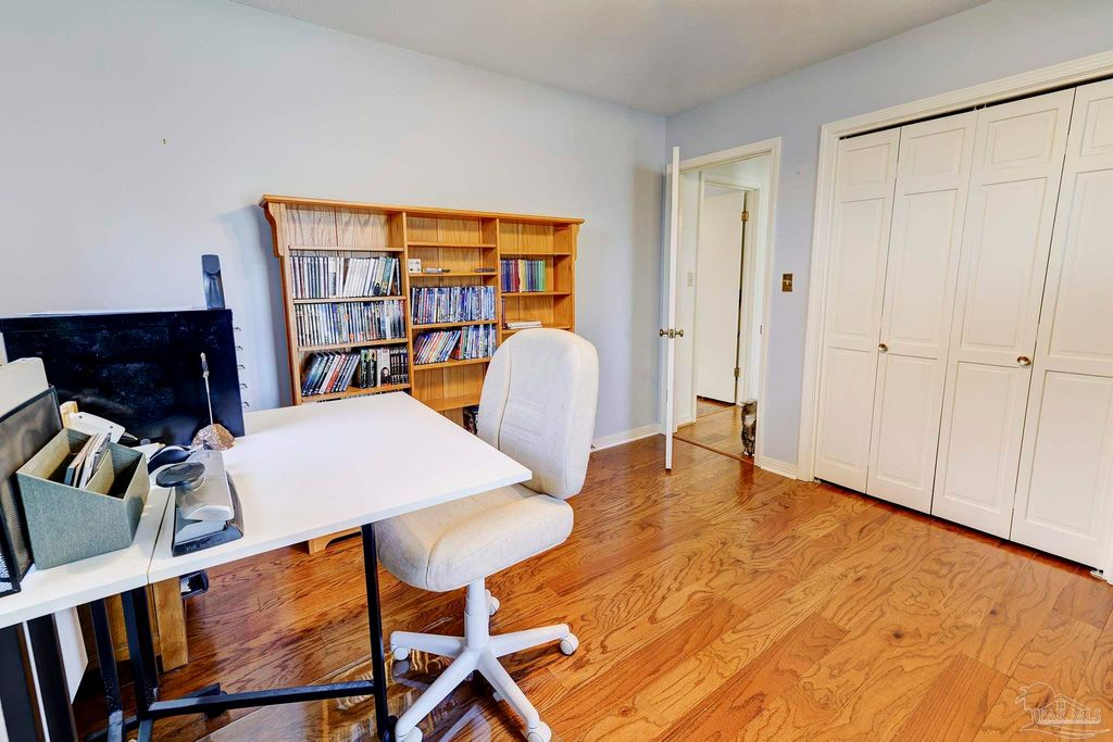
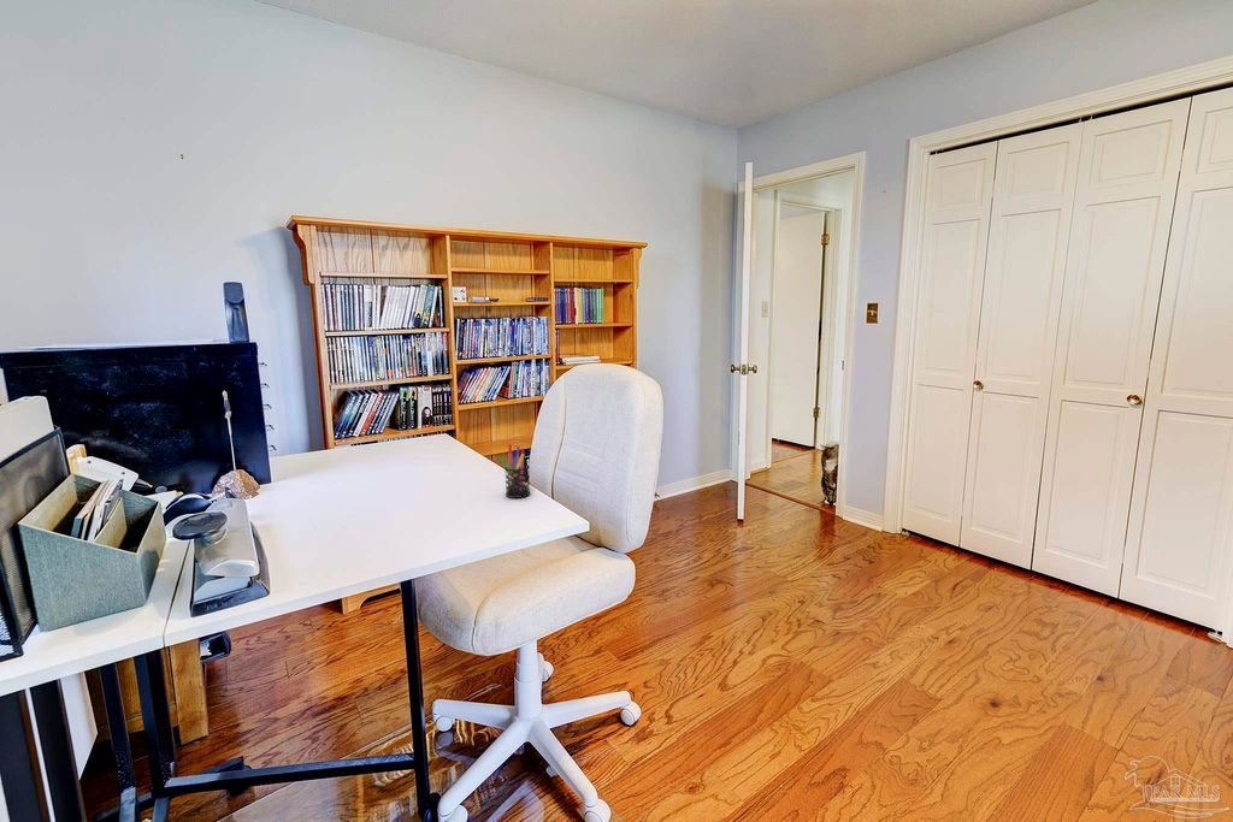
+ pen holder (513, 471)
